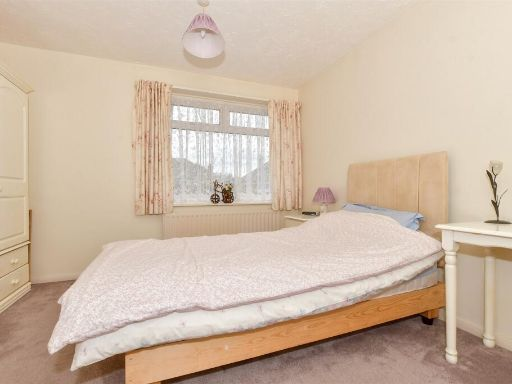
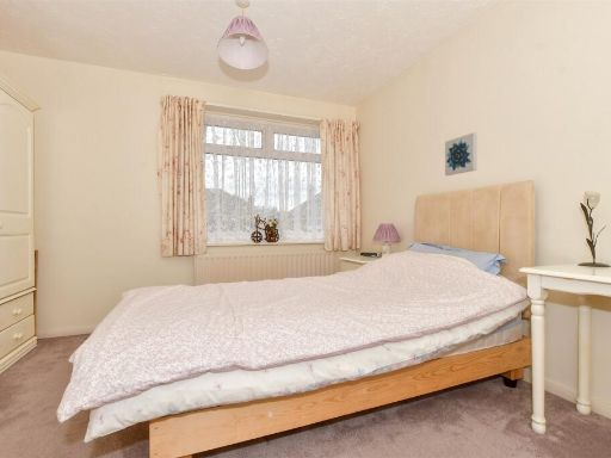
+ wall art (459, 155)
